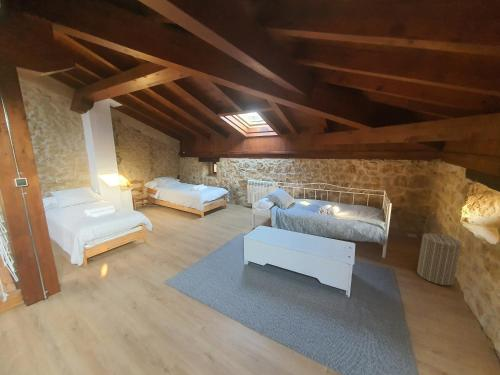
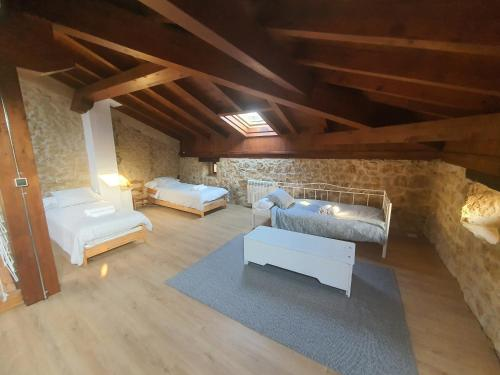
- laundry hamper (438, 255)
